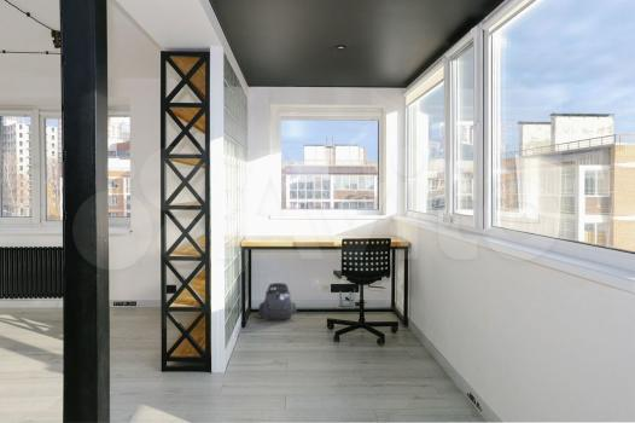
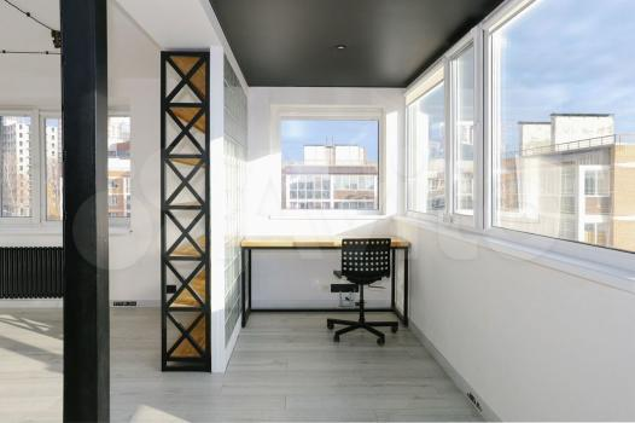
- backpack (278, 300)
